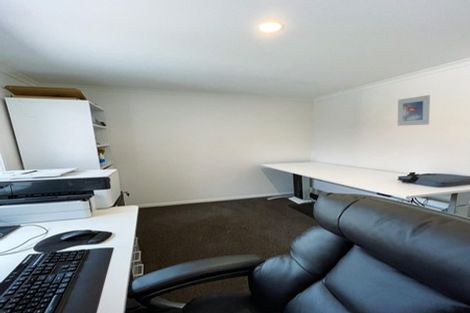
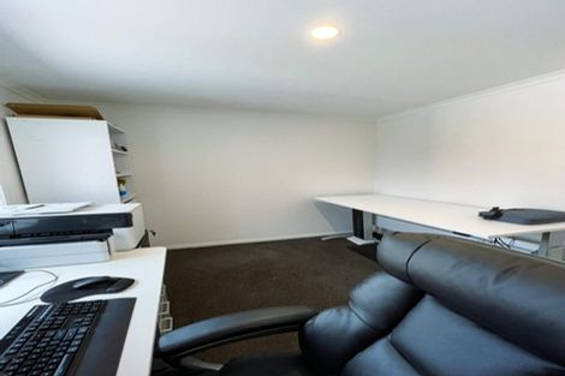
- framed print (412, 111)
